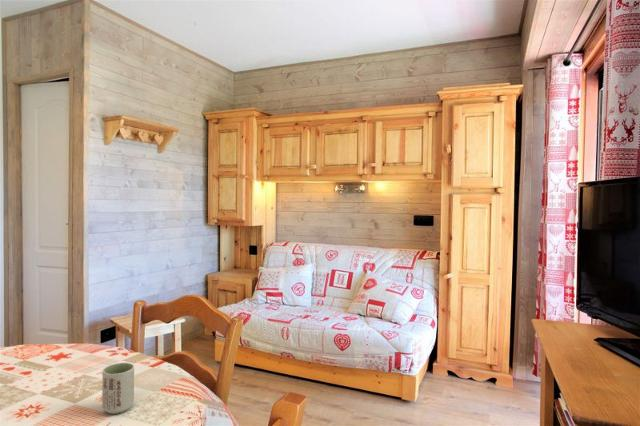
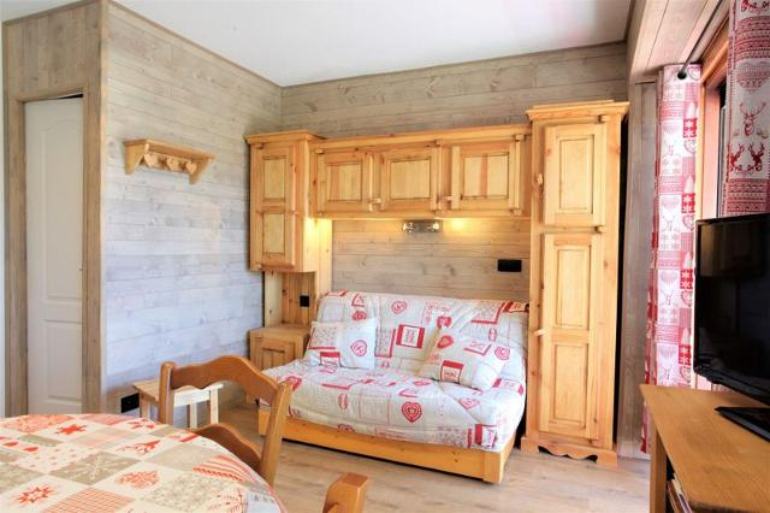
- cup (118, 388)
